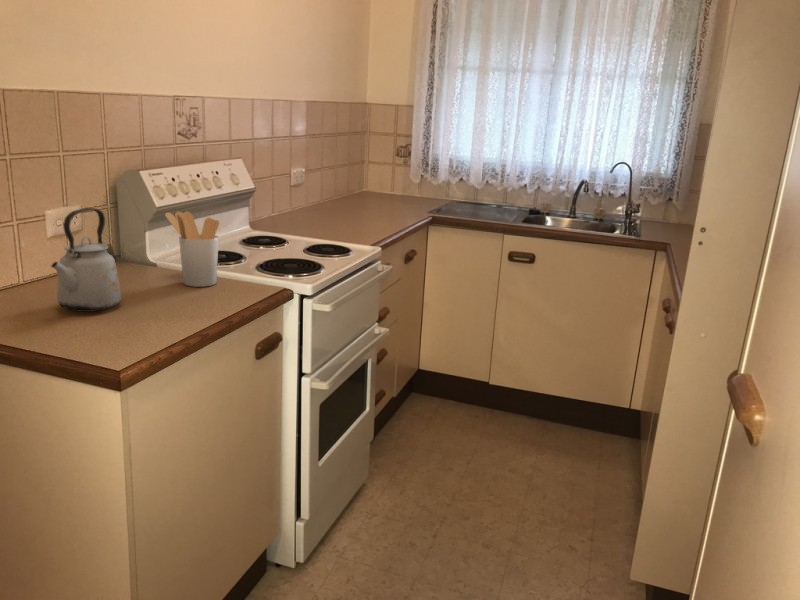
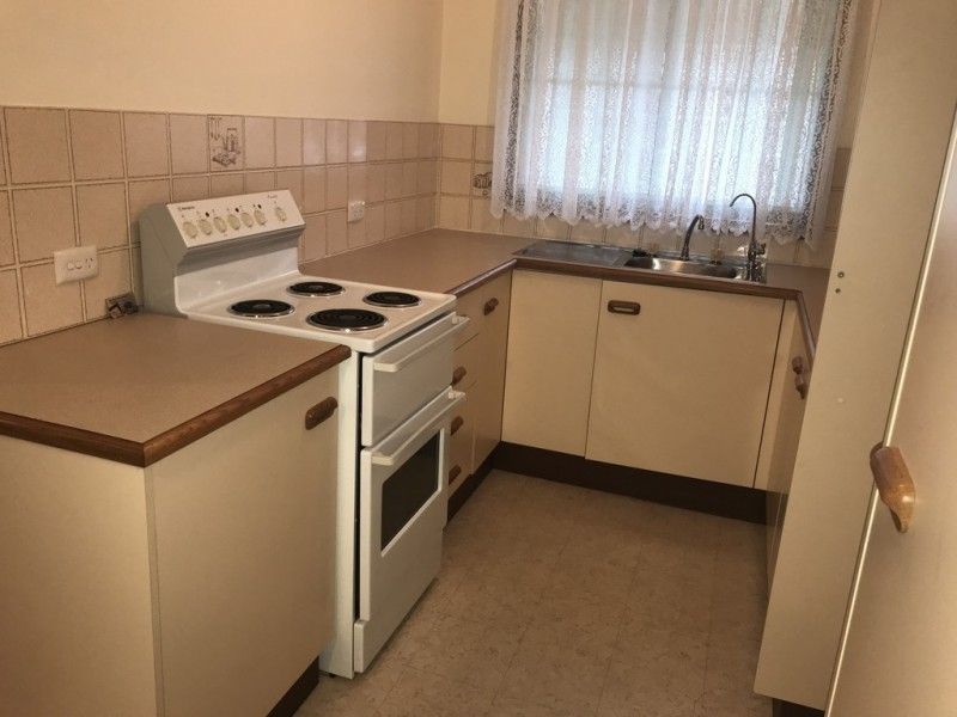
- kettle (80, 261)
- utensil holder (192, 246)
